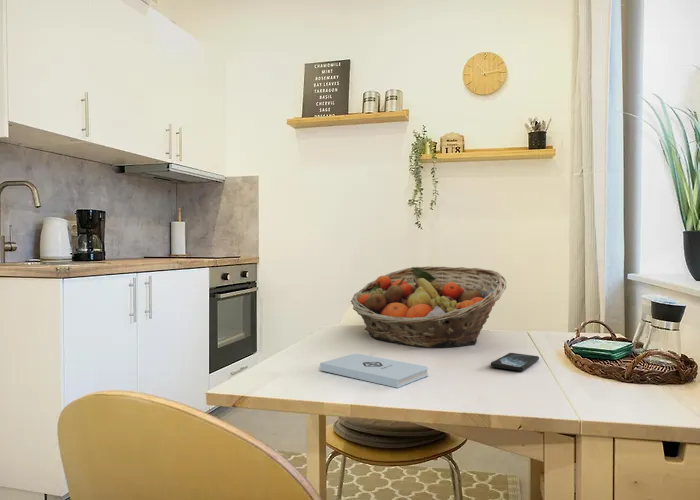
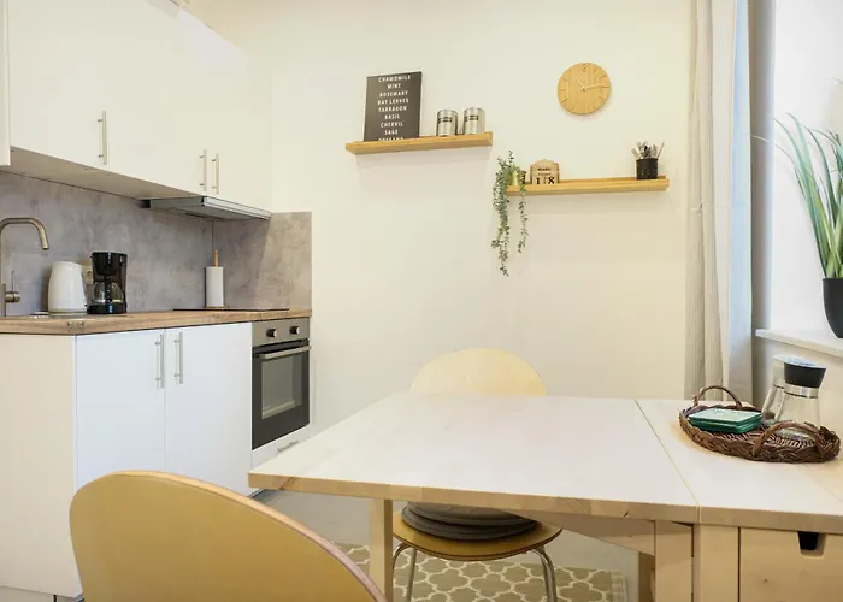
- smartphone (515, 361)
- fruit basket (425, 302)
- notepad (374, 368)
